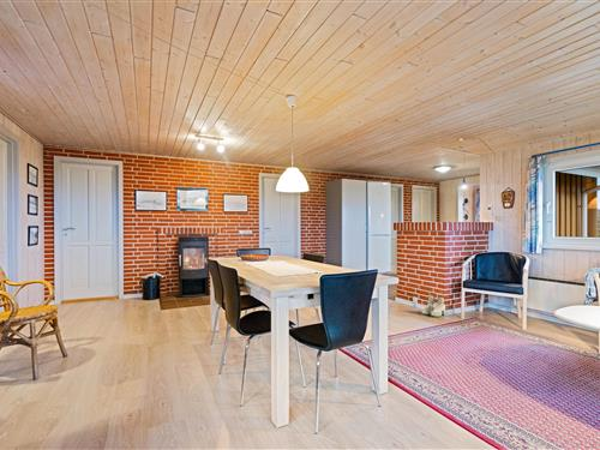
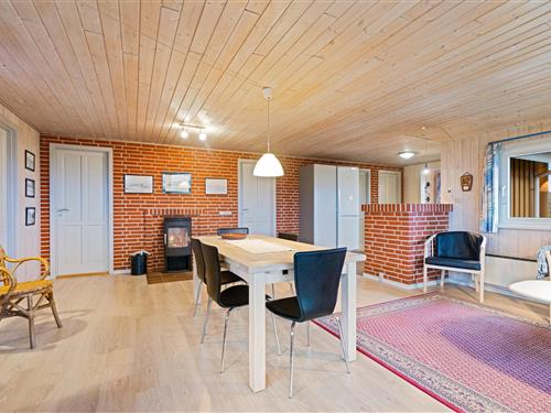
- boots (433, 305)
